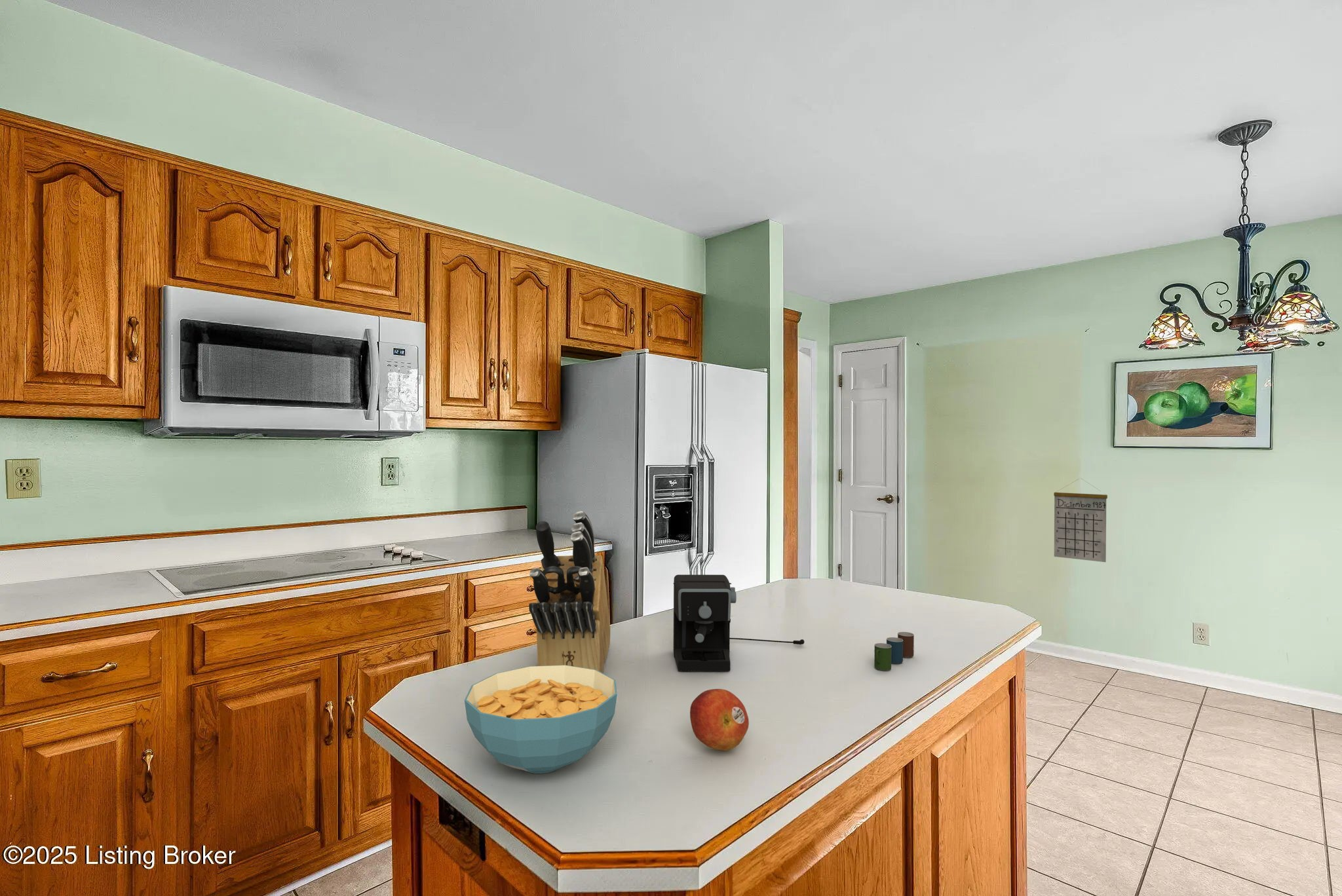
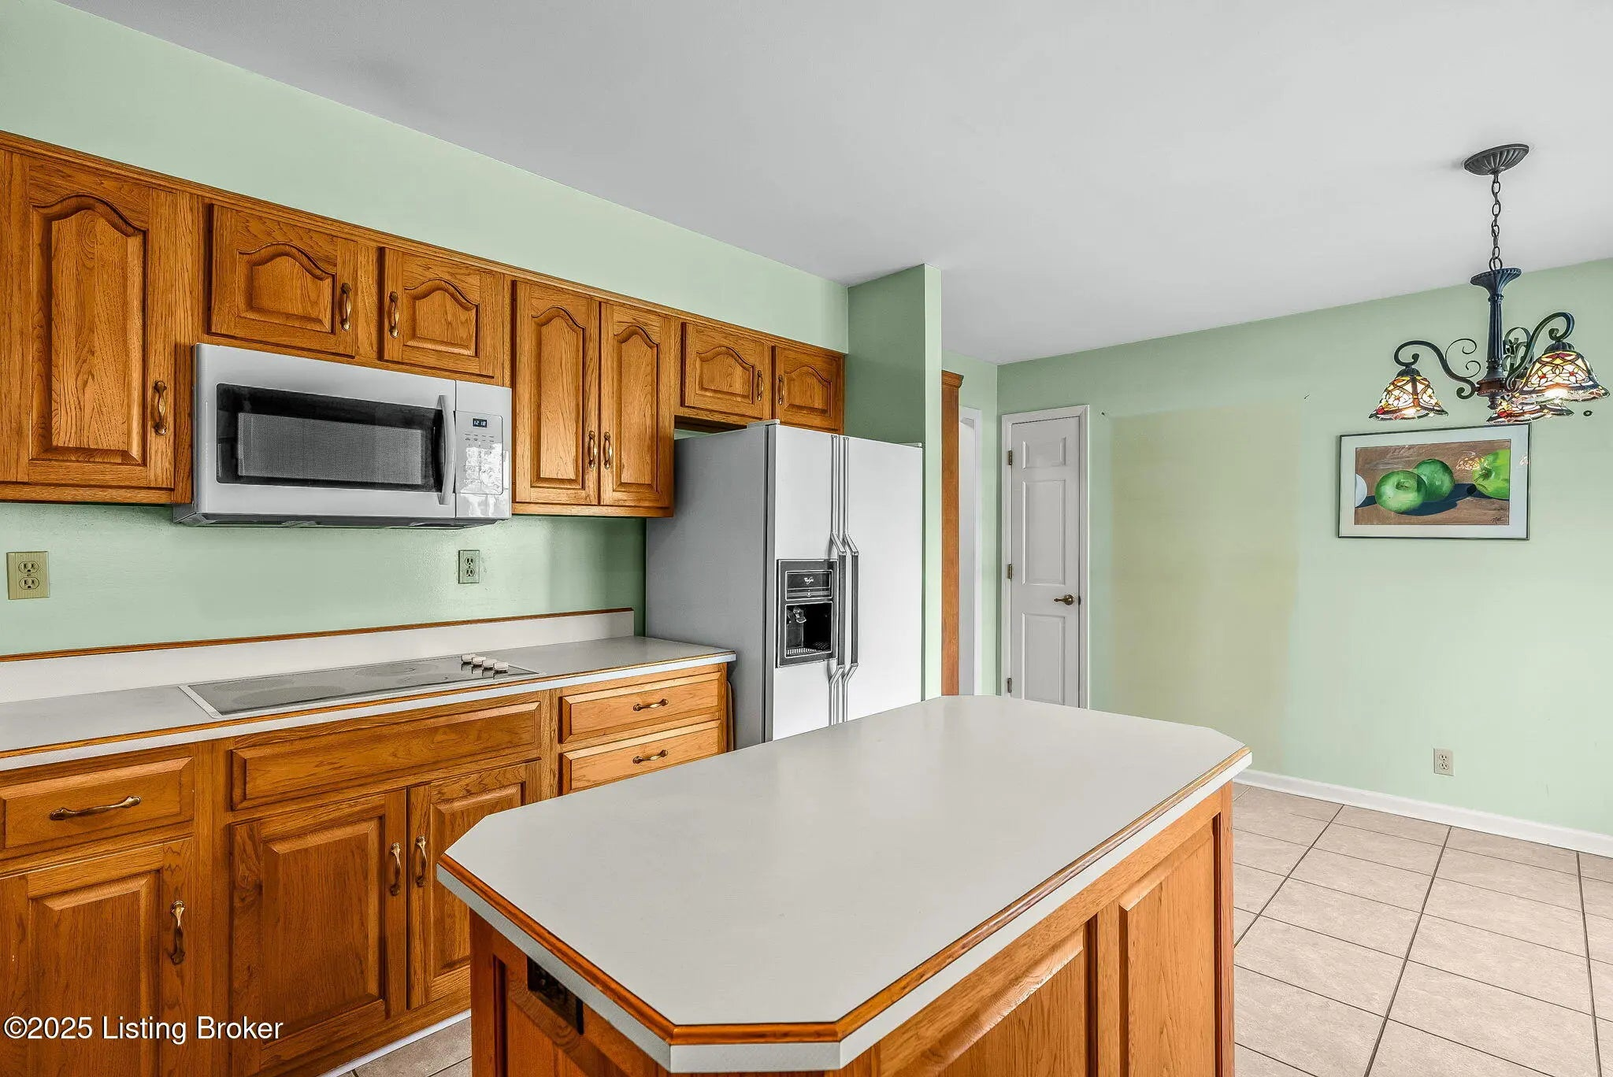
- cup (893, 644)
- knife block (574, 588)
- cereal bowl (543, 726)
- coffee maker (730, 619)
- calendar (1079, 518)
- fruit (720, 720)
